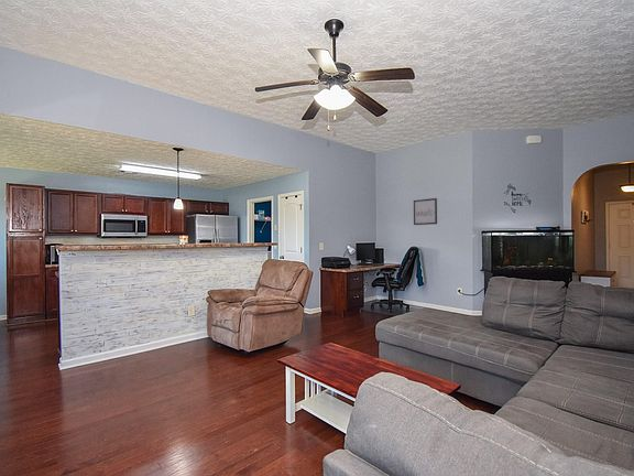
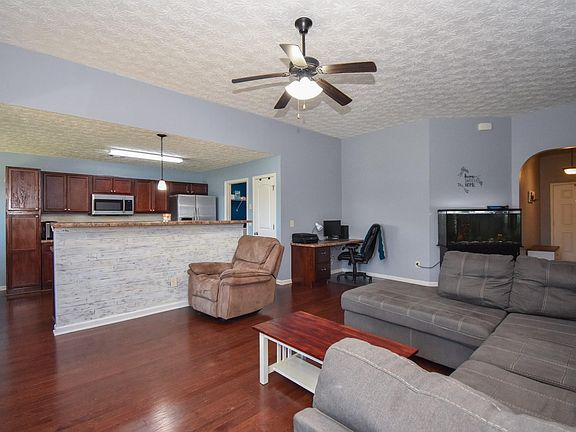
- wall art (425, 212)
